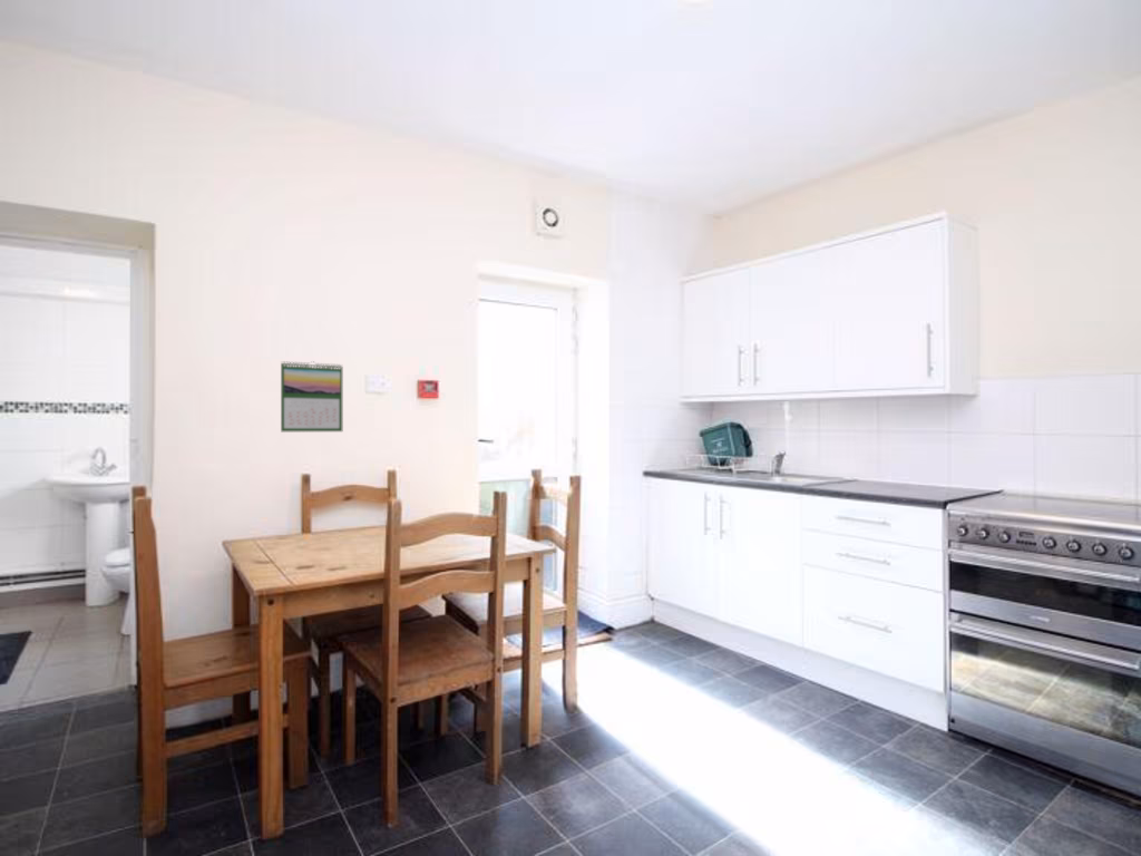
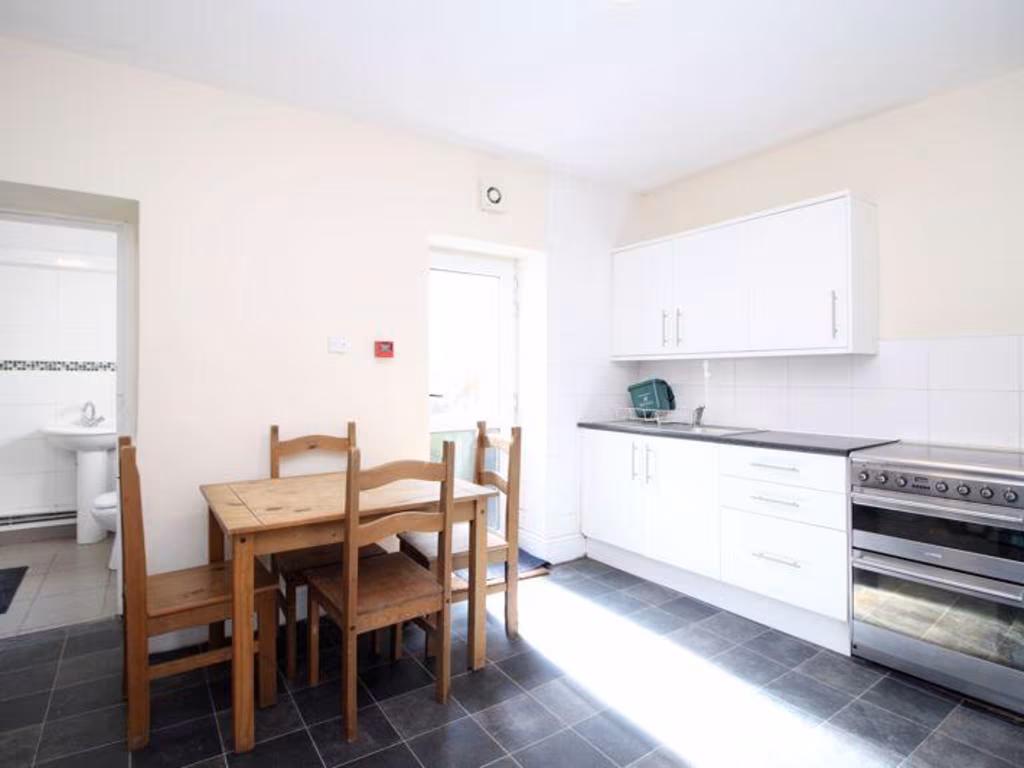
- calendar (312, 396)
